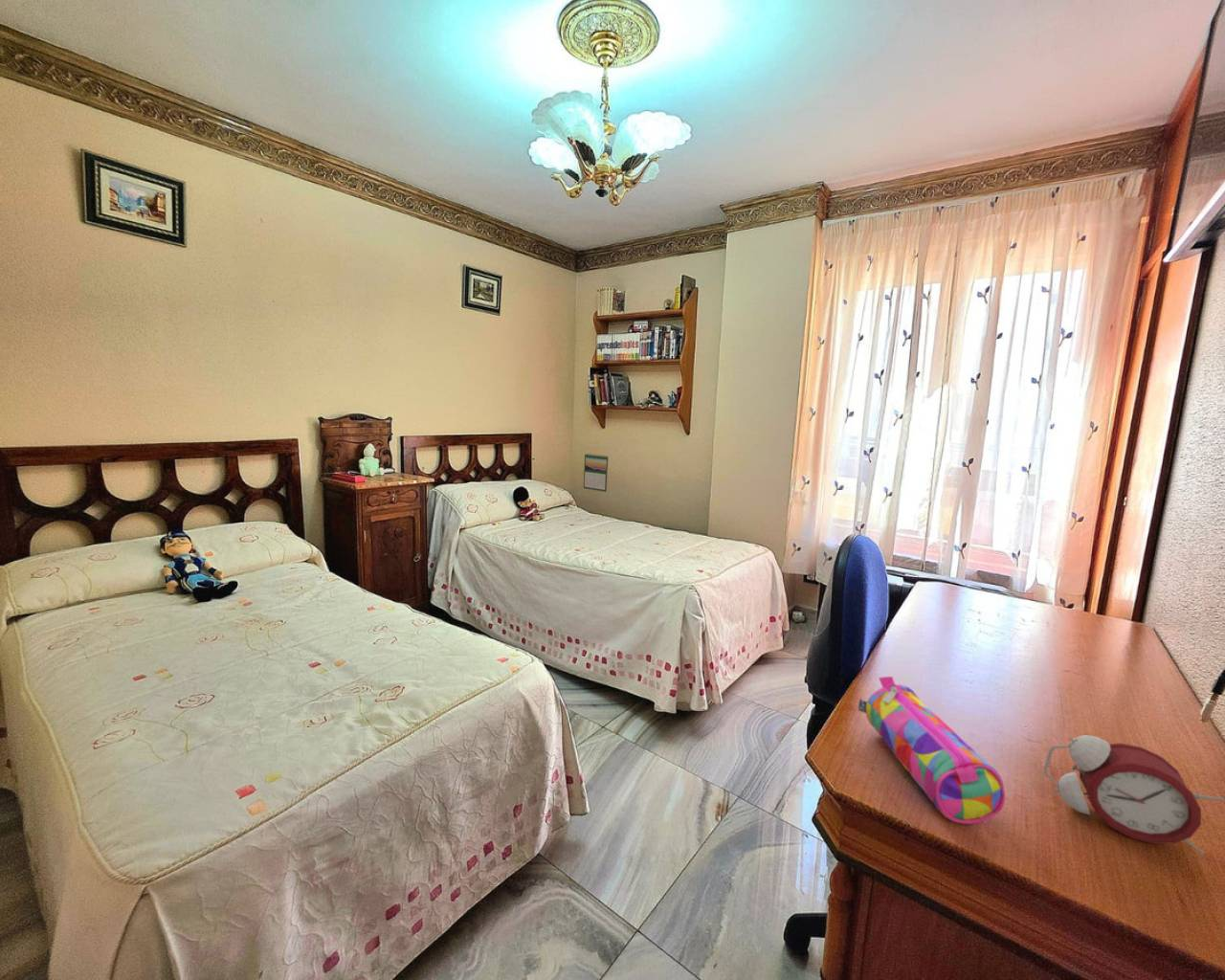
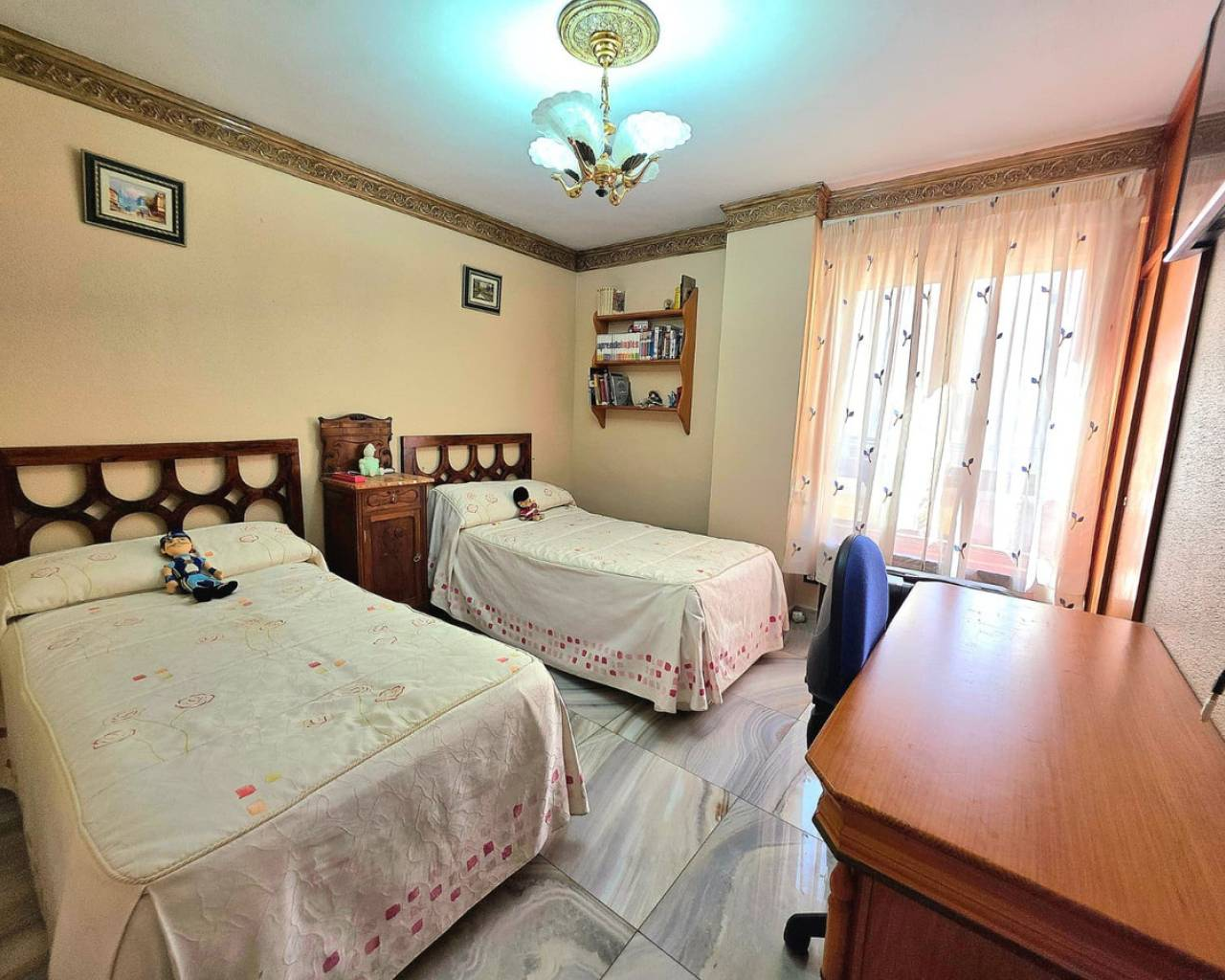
- calendar (595, 472)
- alarm clock (1124, 786)
- pencil case (924, 743)
